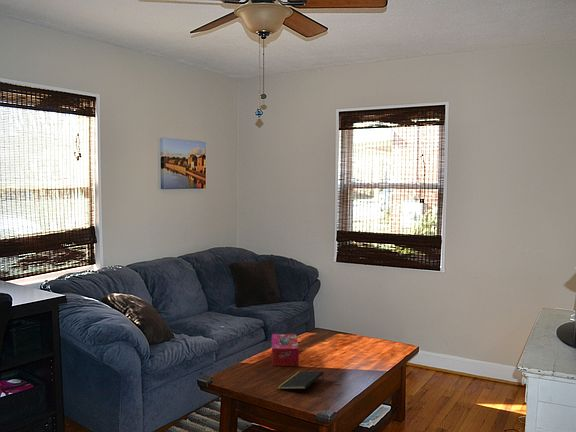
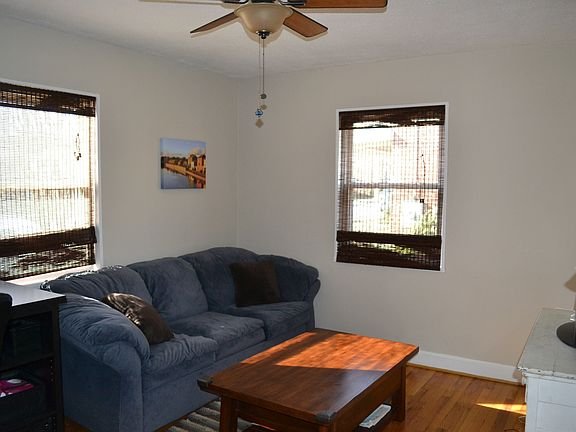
- tissue box (284, 349)
- notepad (300, 380)
